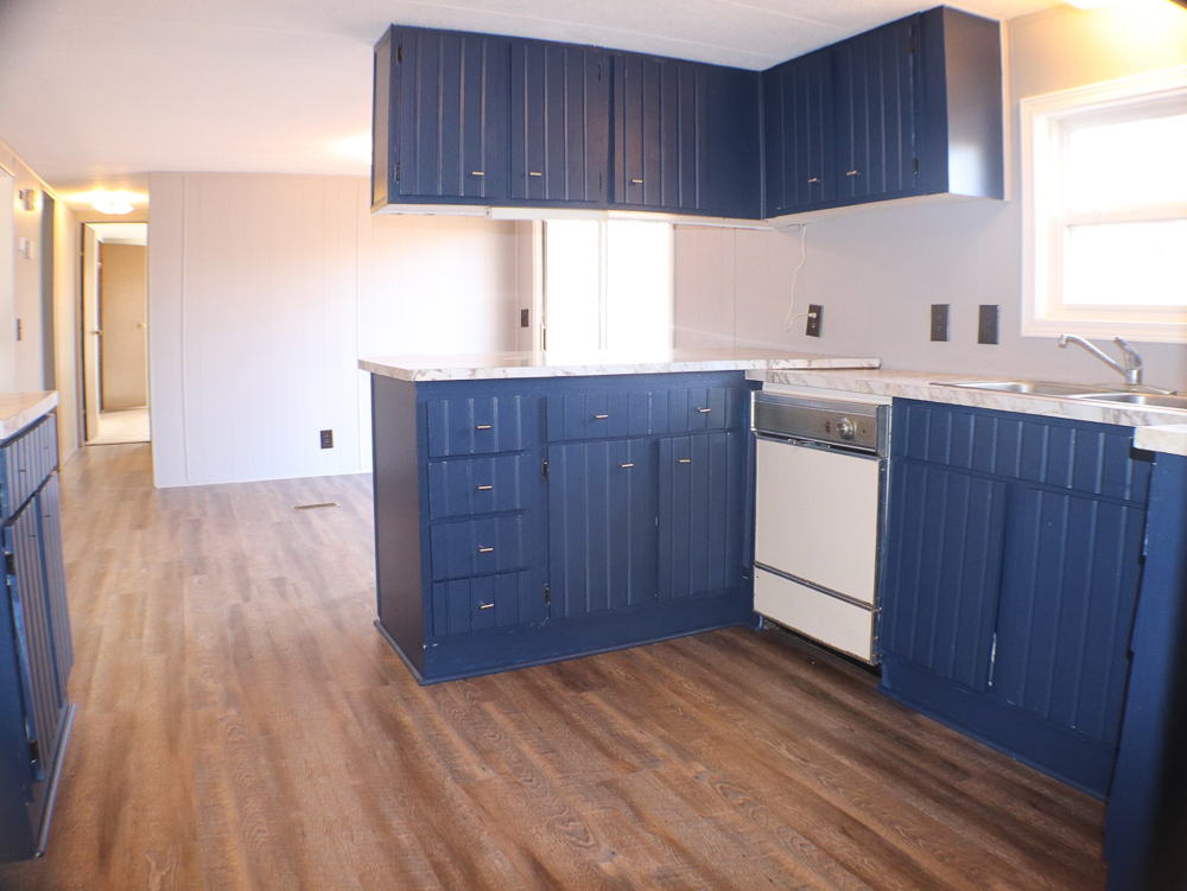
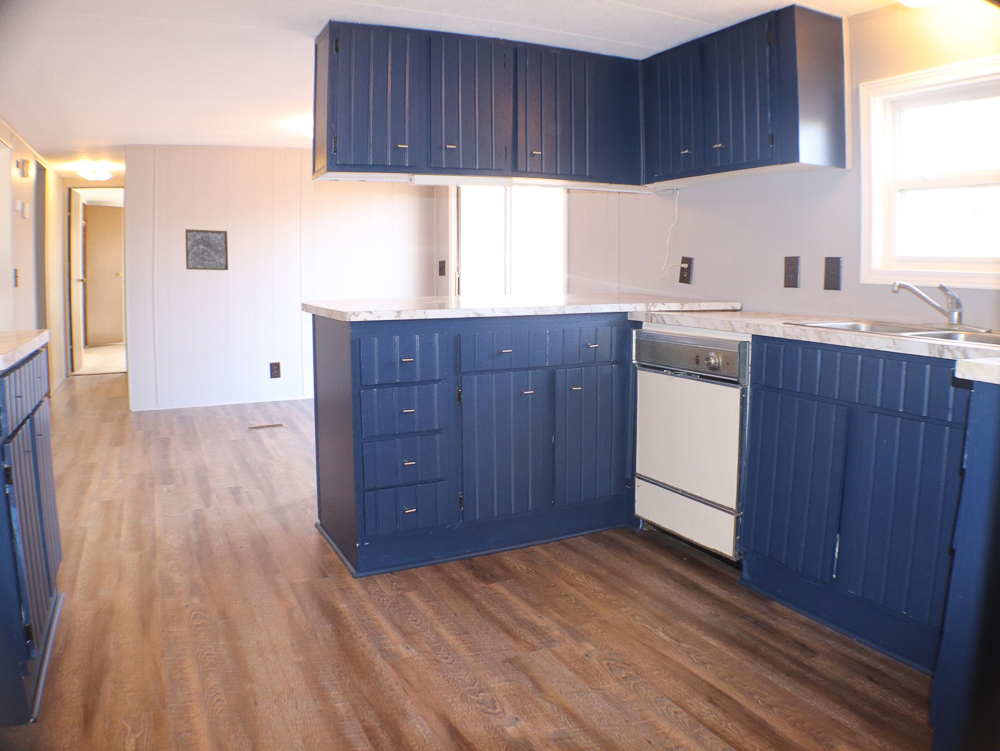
+ wall art (206, 250)
